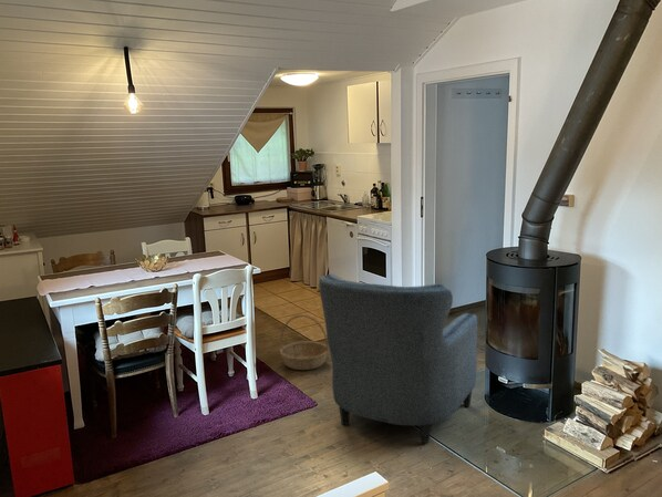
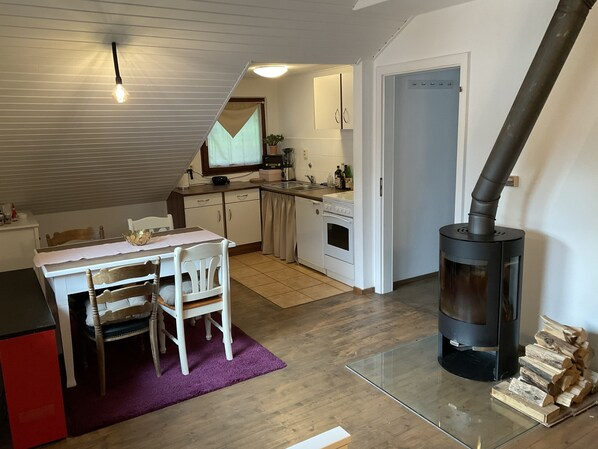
- basket (303, 341)
- armchair (395, 345)
